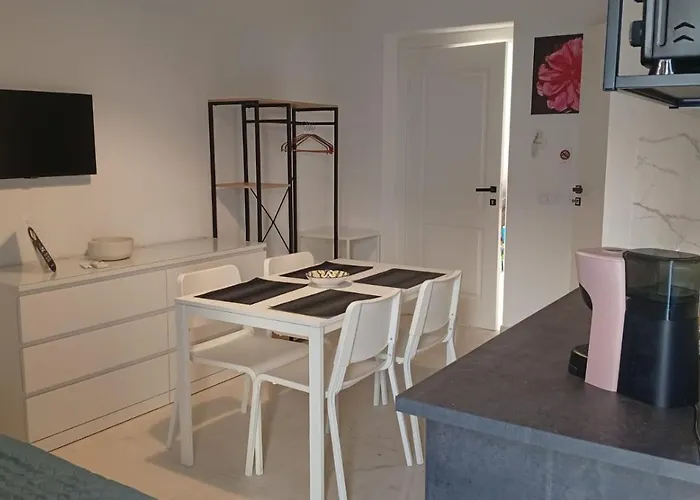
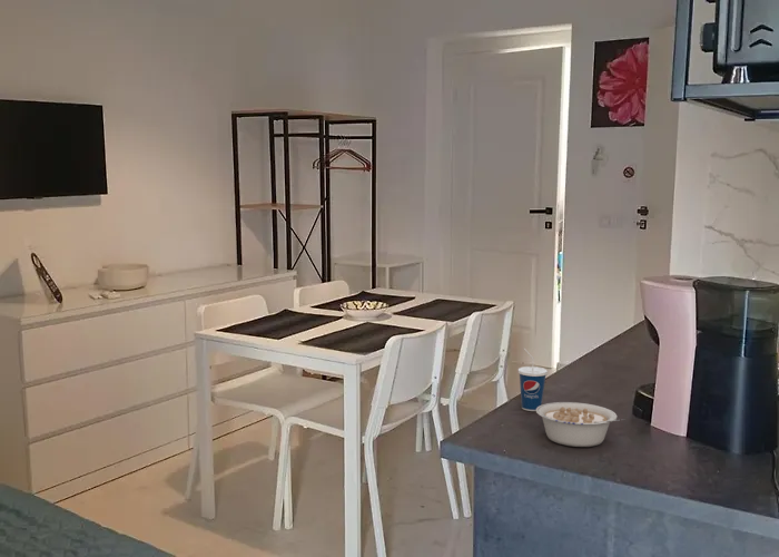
+ cup (532, 378)
+ legume (579, 422)
